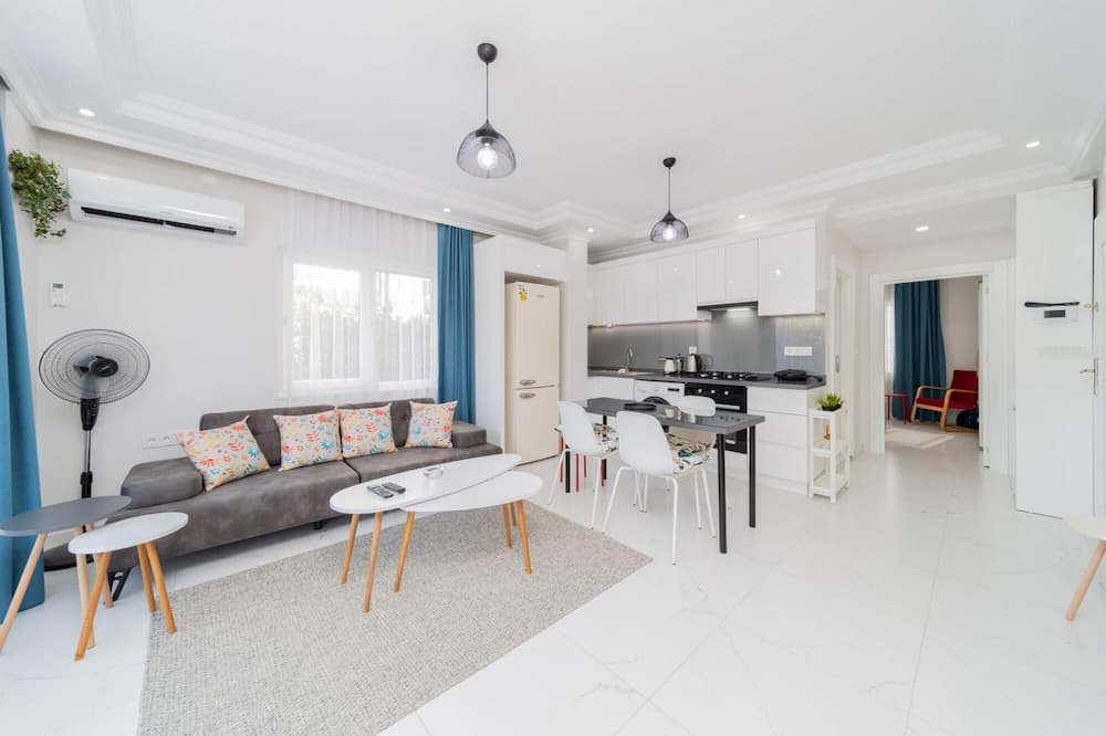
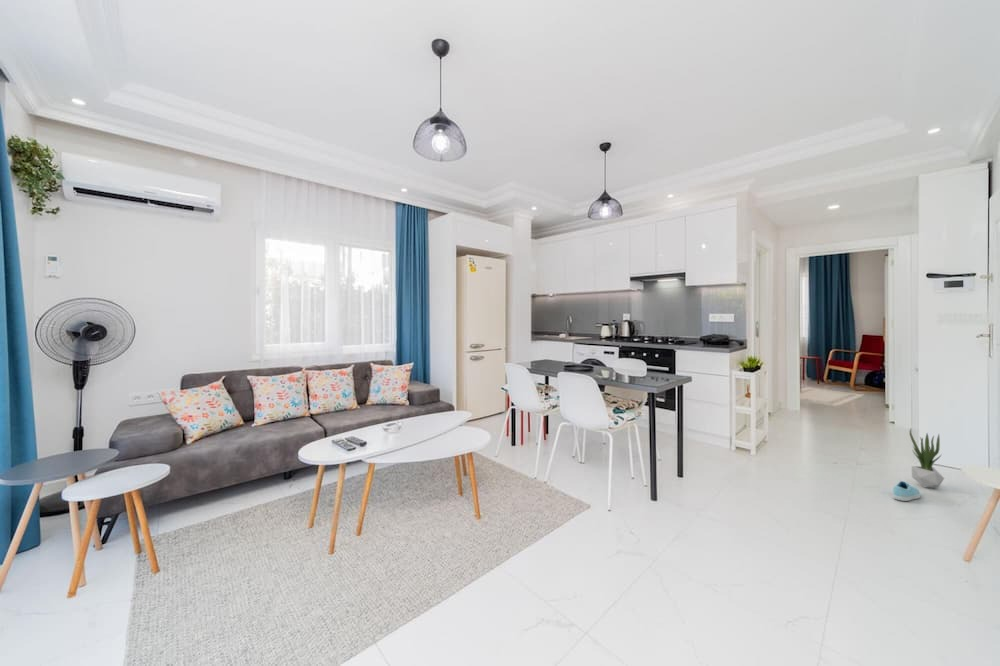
+ sneaker (907, 489)
+ potted plant (926, 458)
